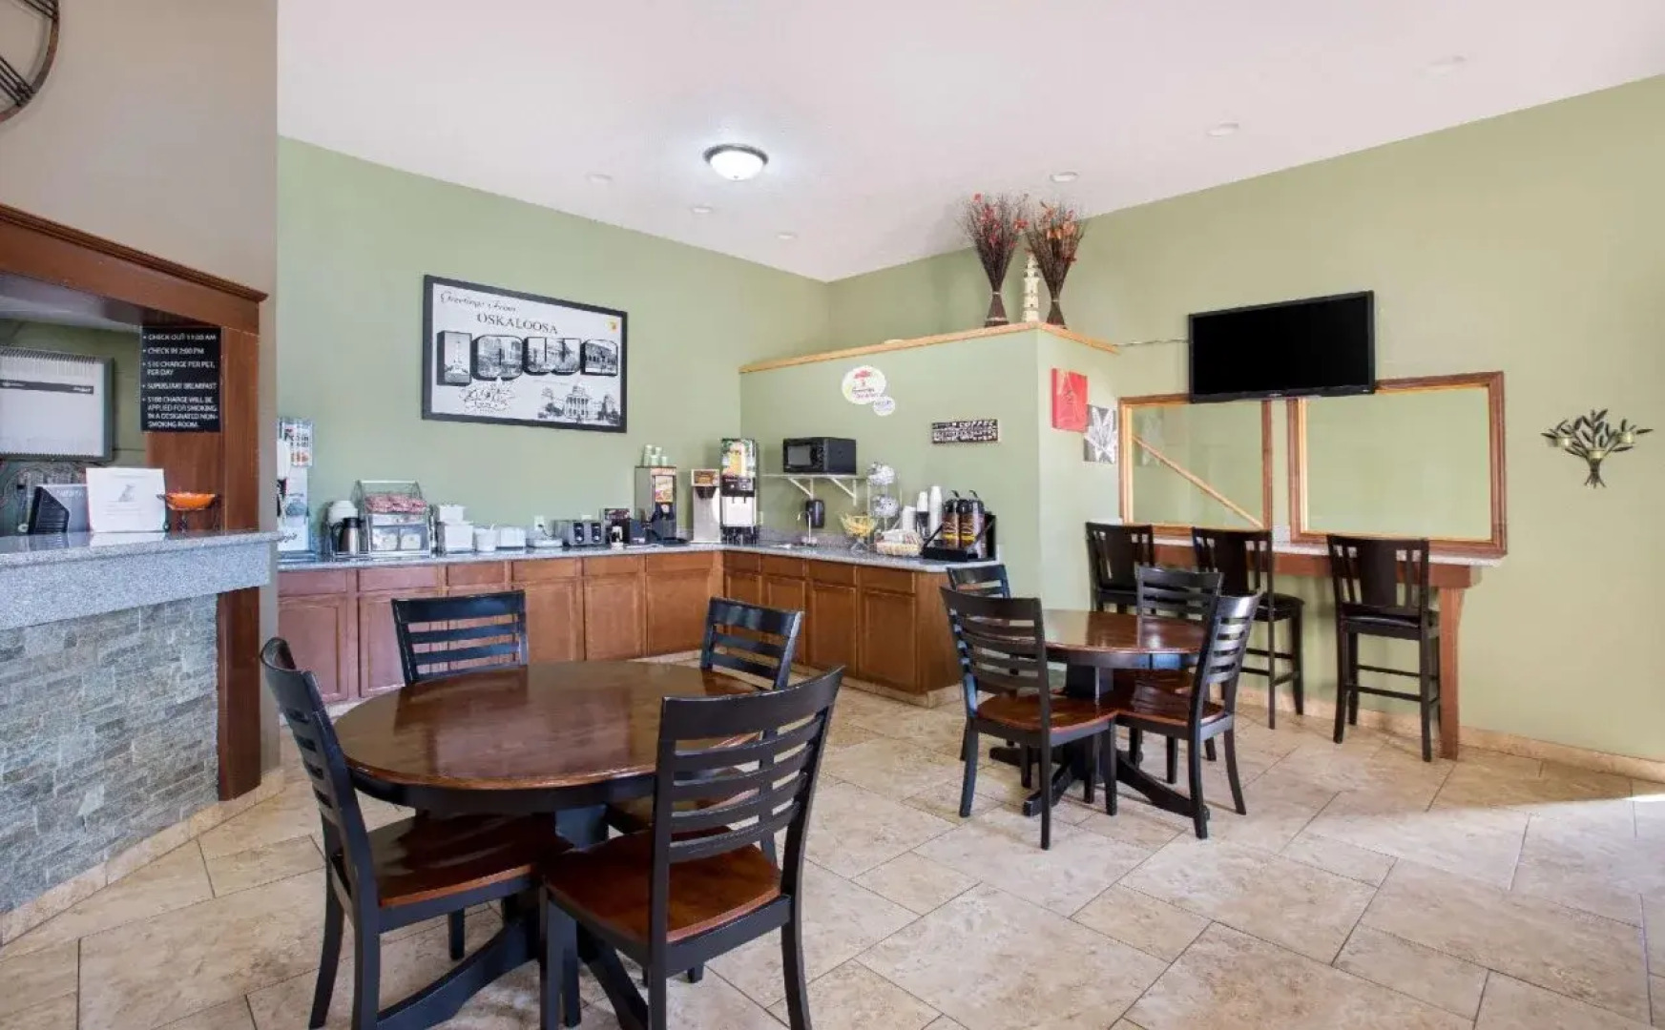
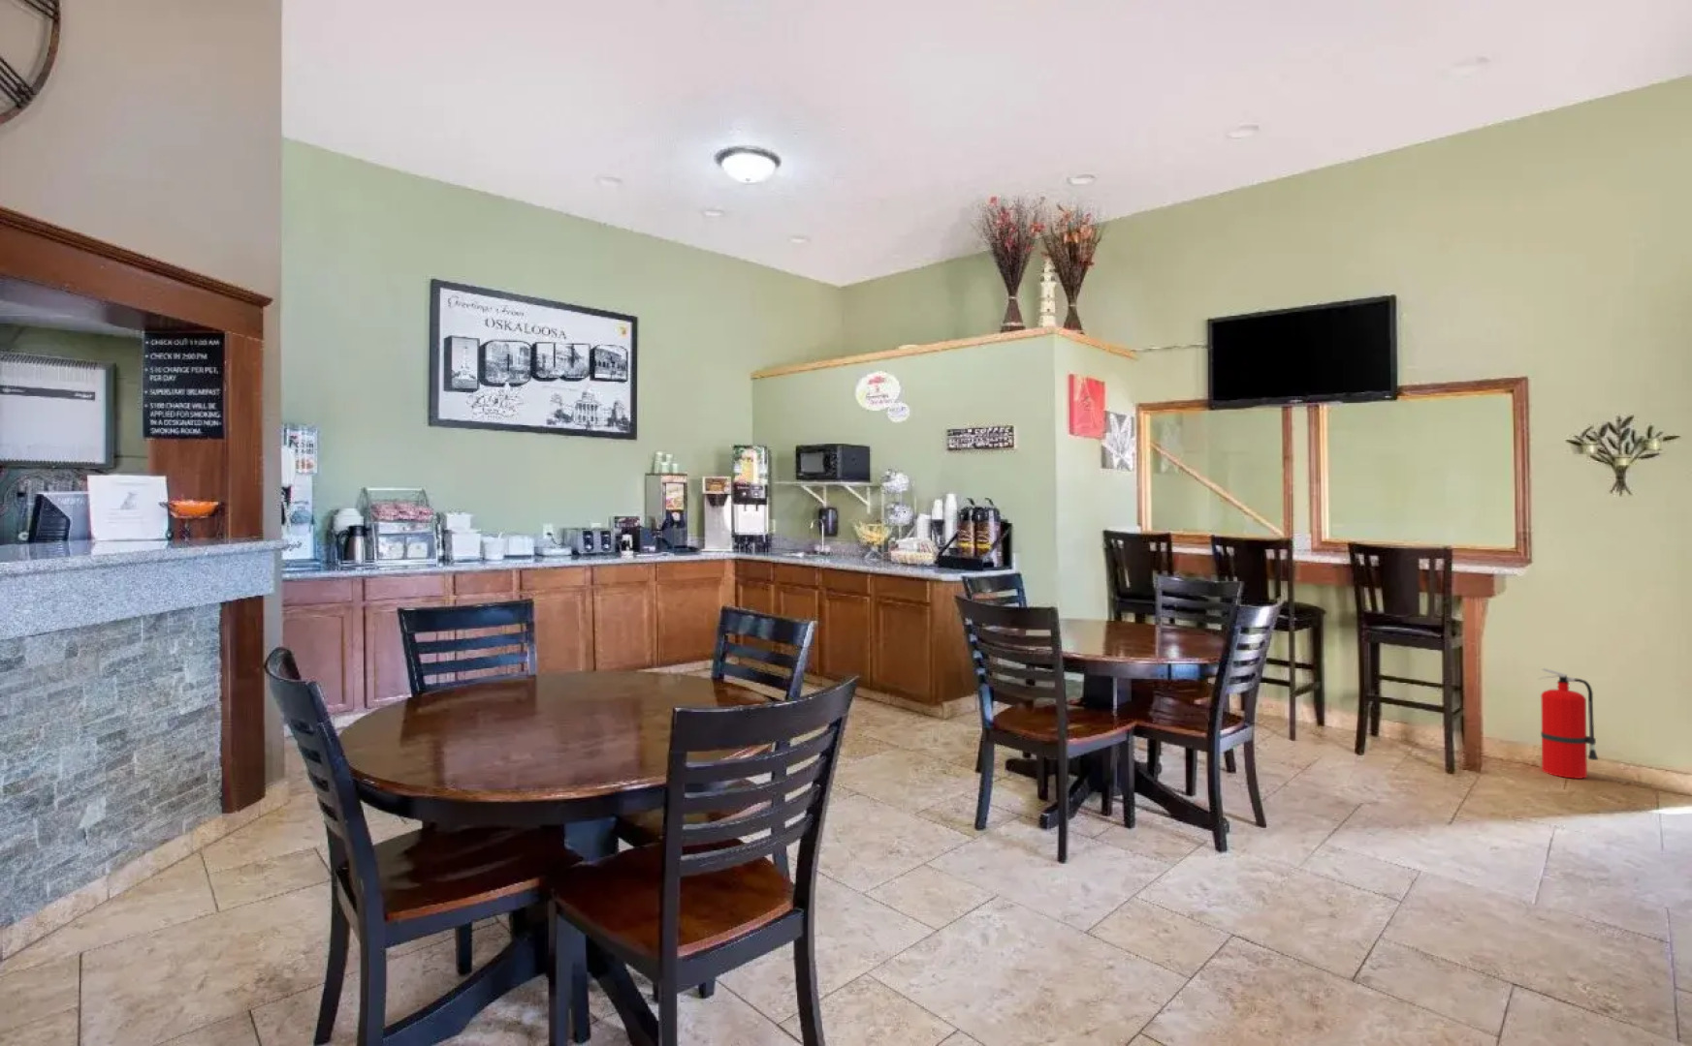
+ fire extinguisher (1568, 721)
